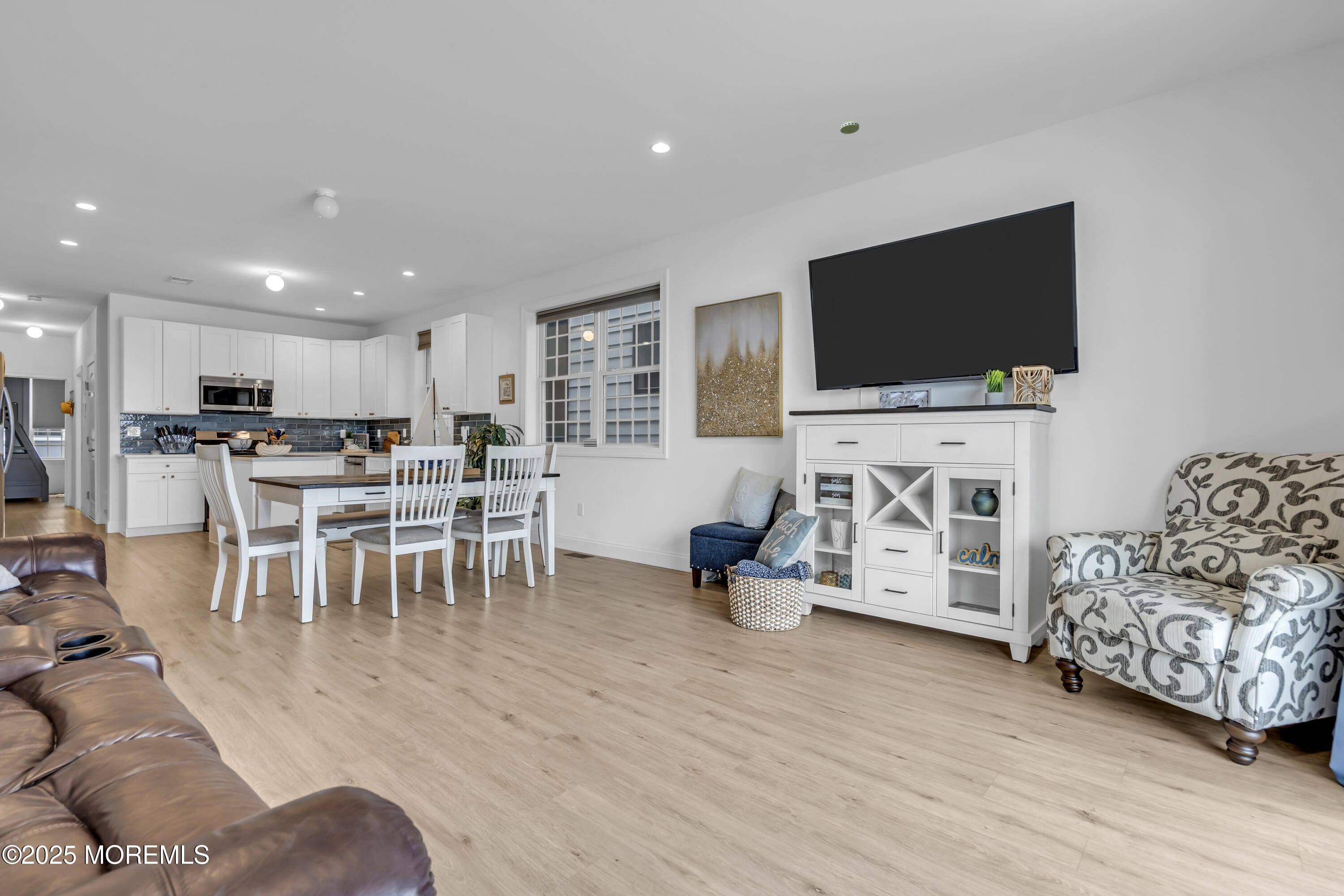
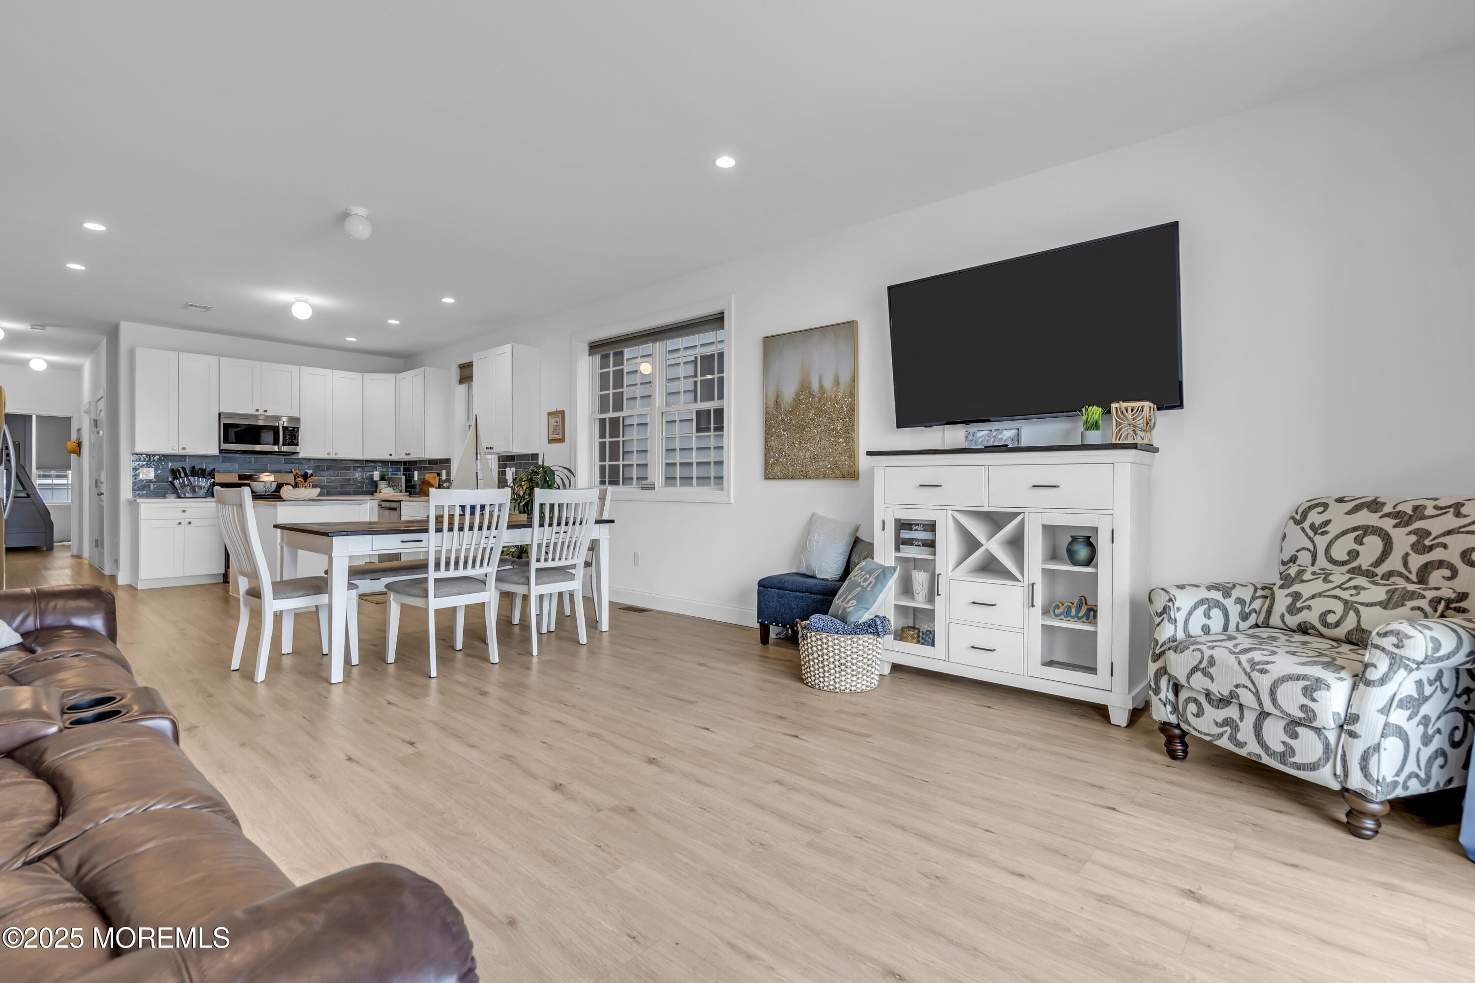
- smoke detector (849, 127)
